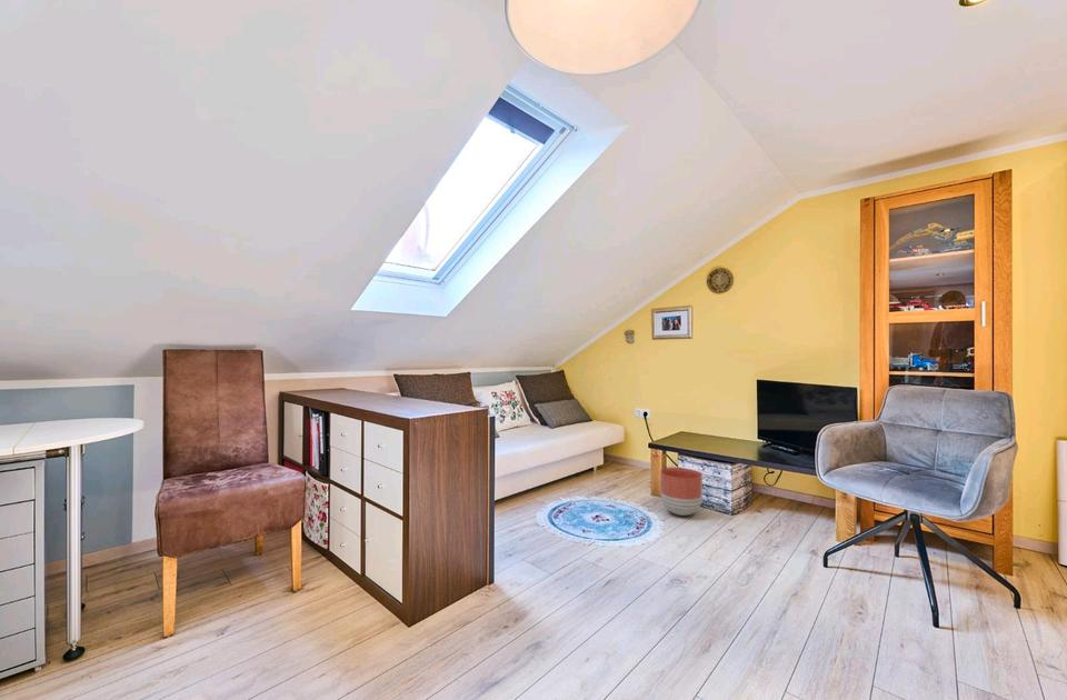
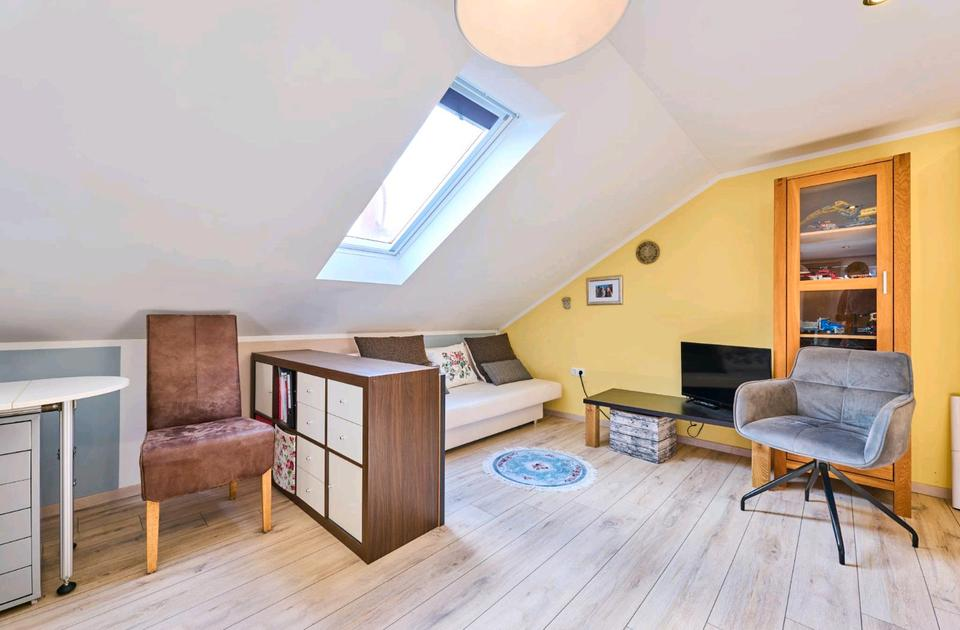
- planter (680, 492)
